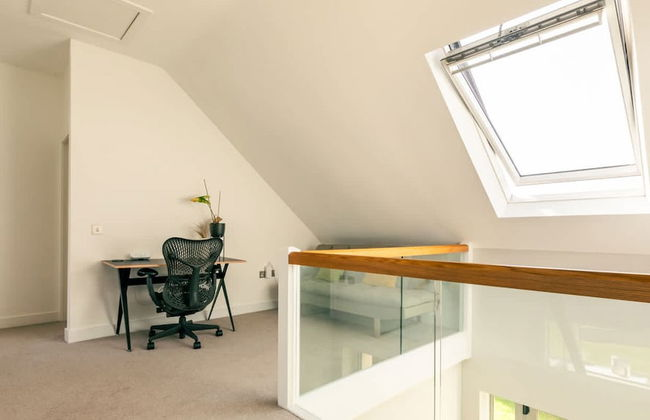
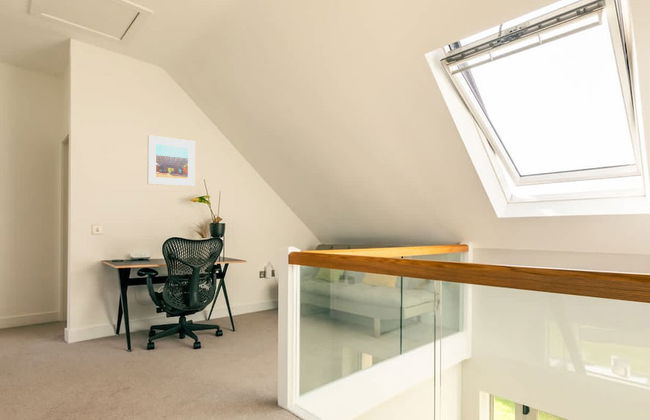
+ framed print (172, 161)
